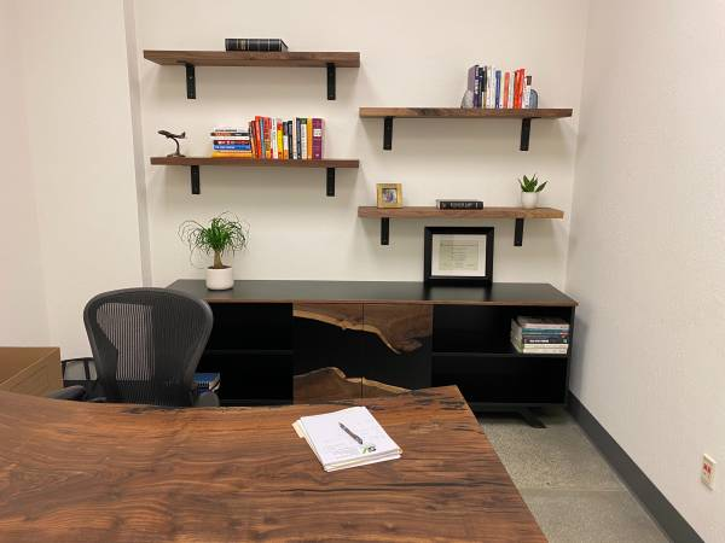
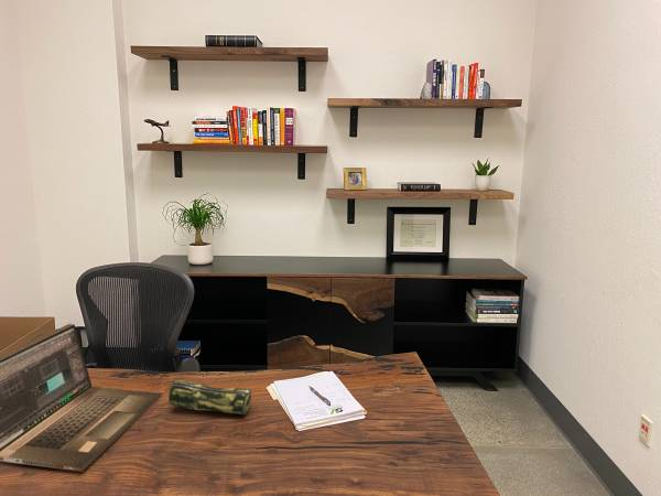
+ laptop (74, 387)
+ pencil case (213, 396)
